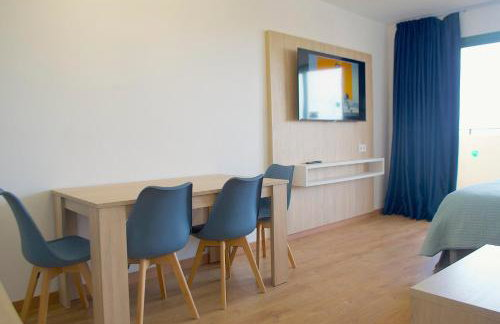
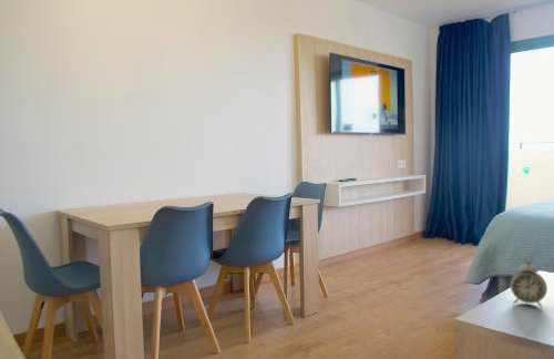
+ alarm clock (527, 280)
